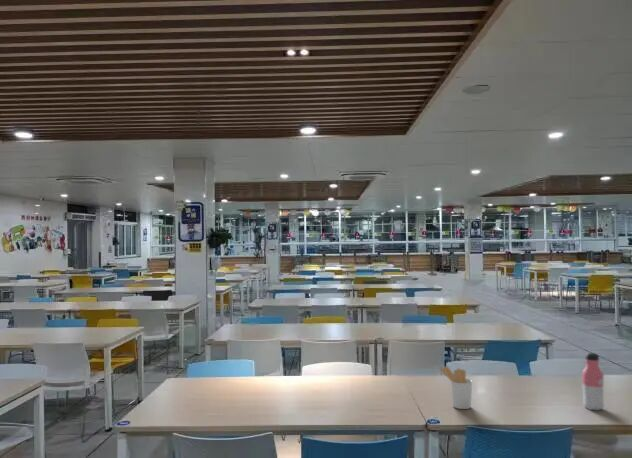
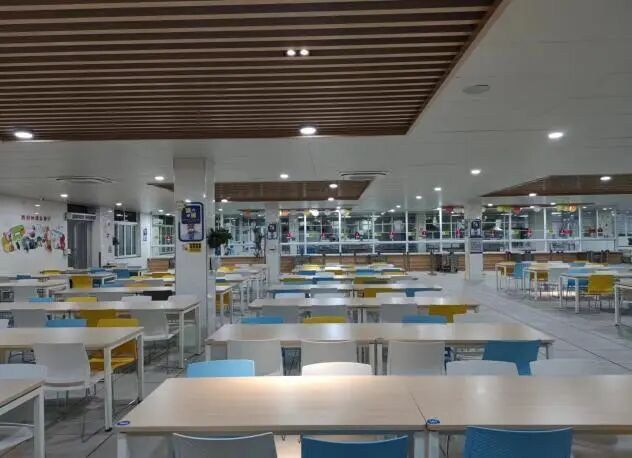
- water bottle (592, 380)
- utensil holder (456, 386)
